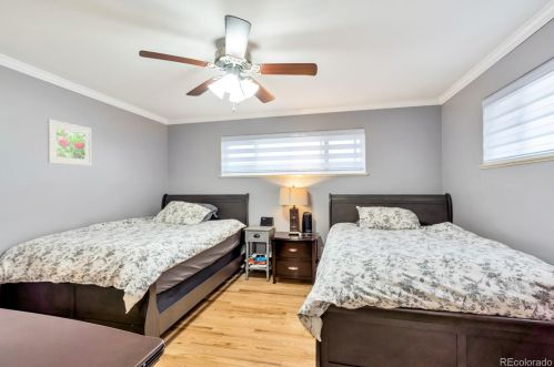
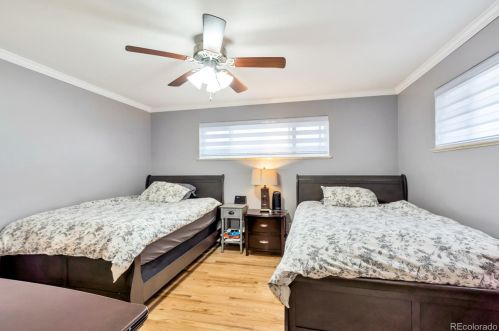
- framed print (71, 144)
